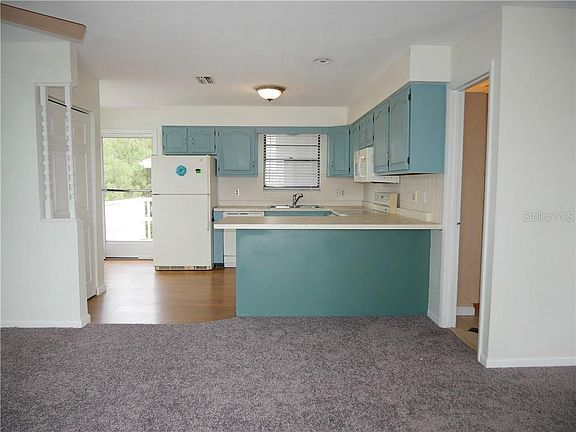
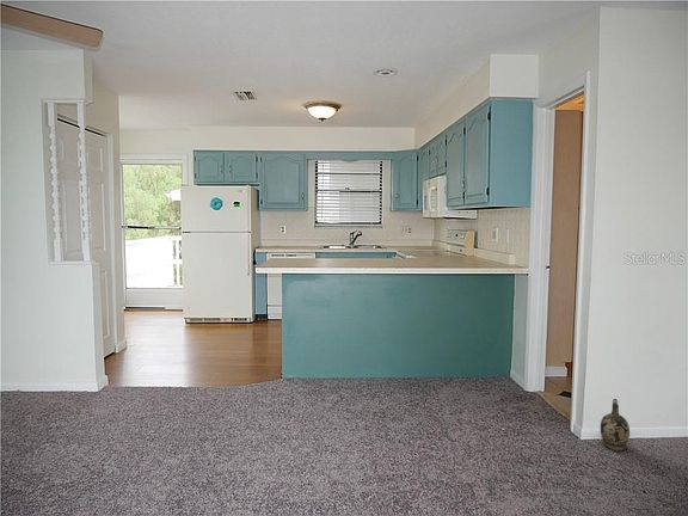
+ ceramic jug (615, 423)
